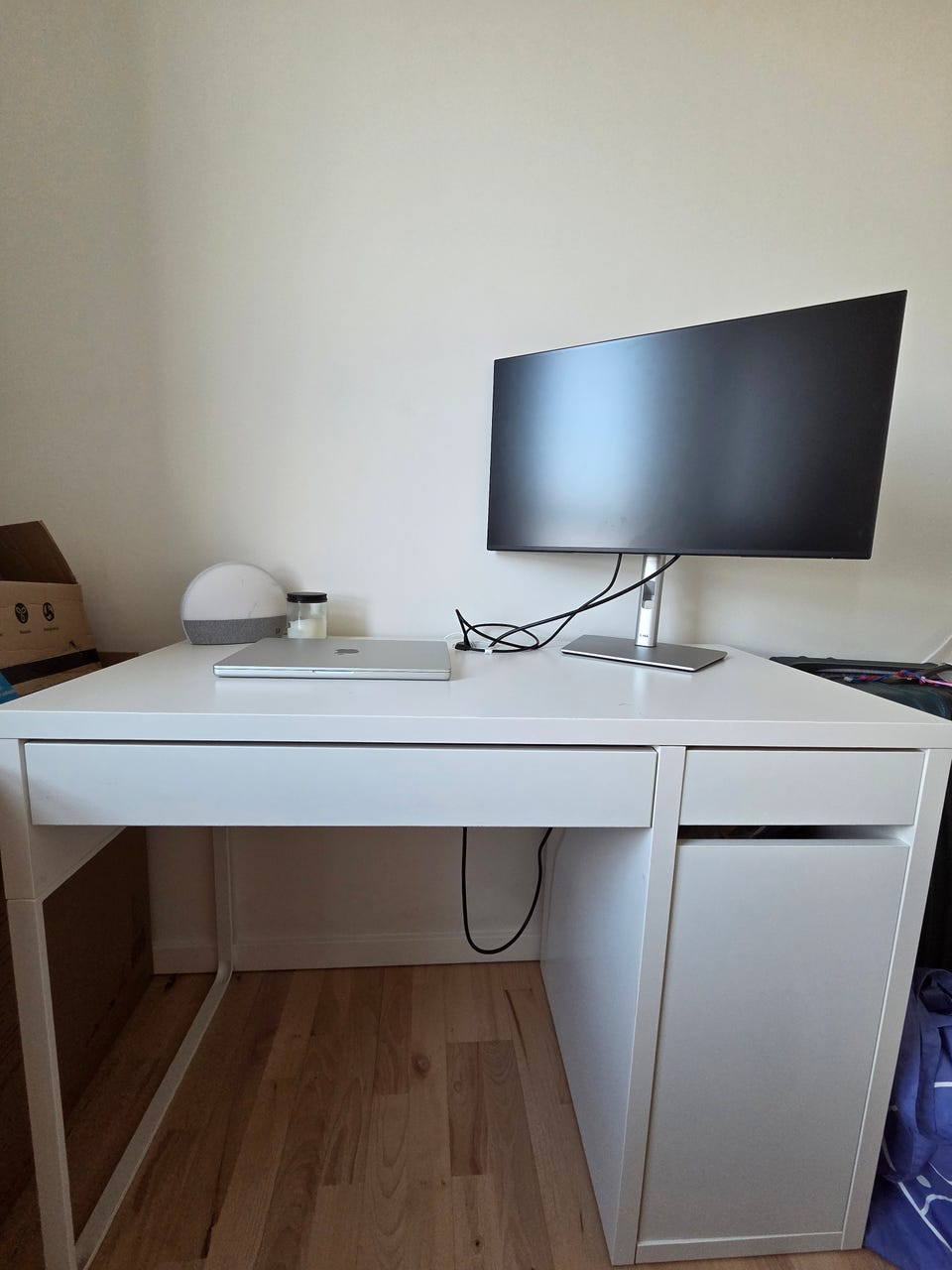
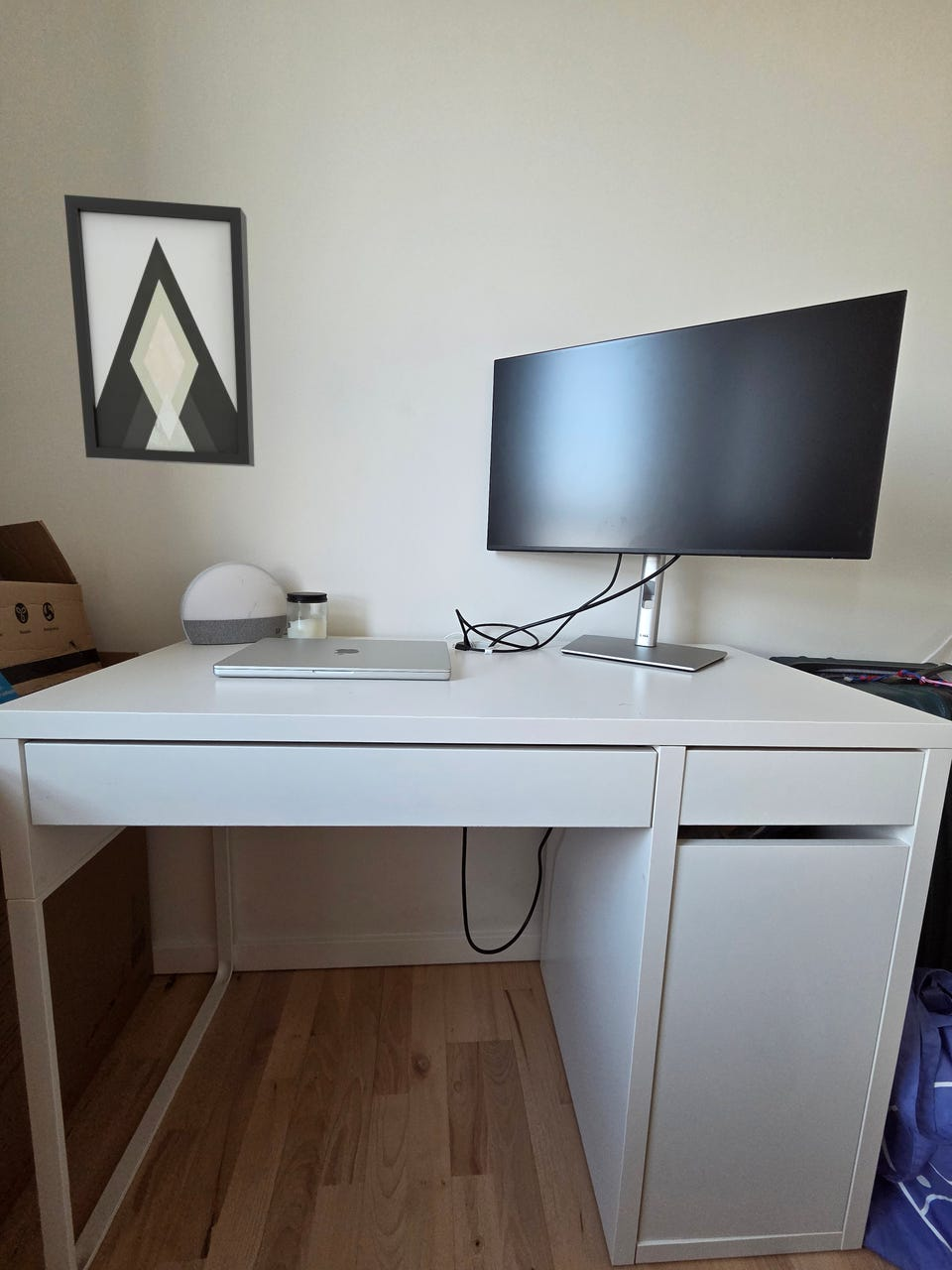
+ wall art (165, 338)
